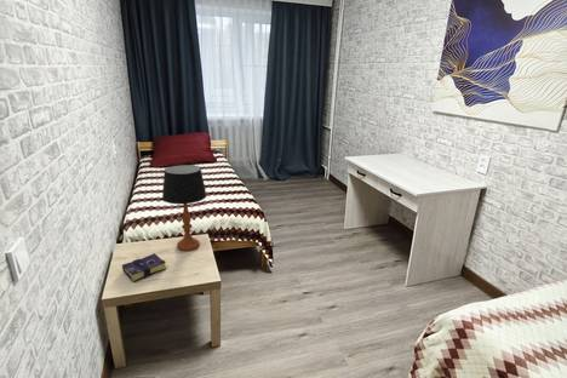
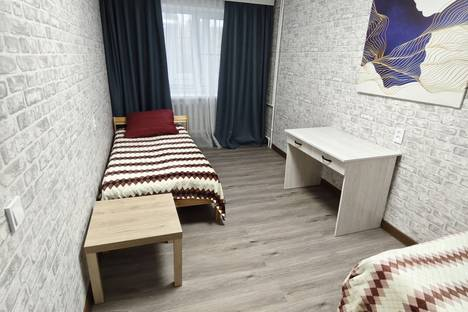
- book (144, 265)
- table lamp (185, 208)
